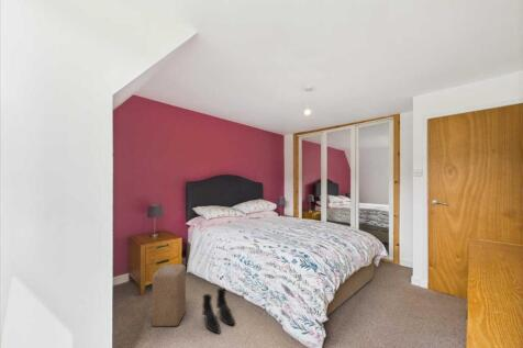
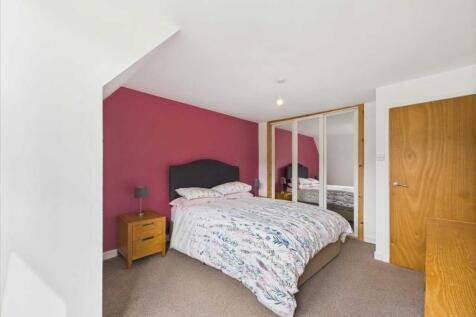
- wooden block (169, 293)
- boots (218, 307)
